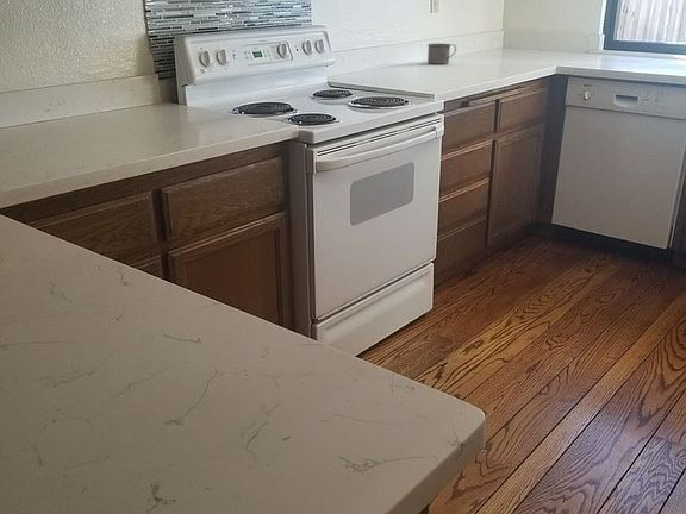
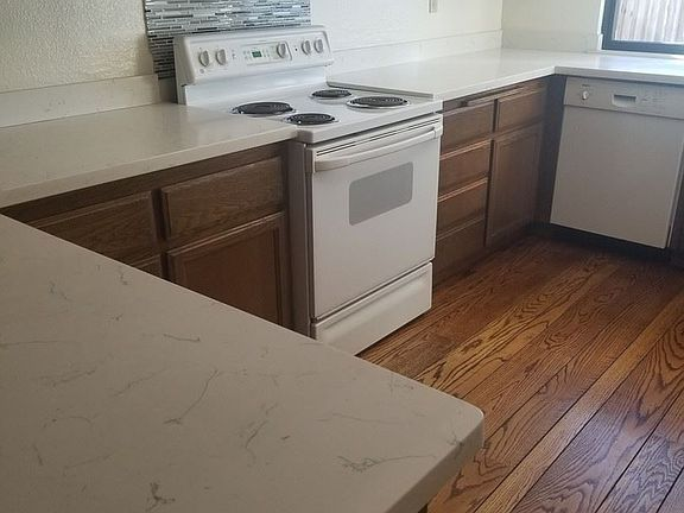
- mug (439, 52)
